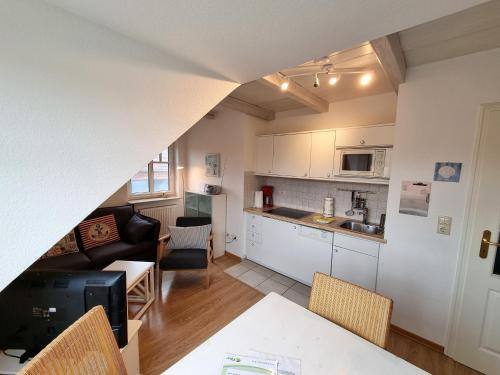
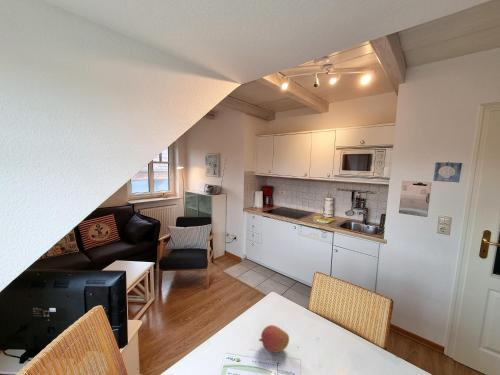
+ fruit (274, 338)
